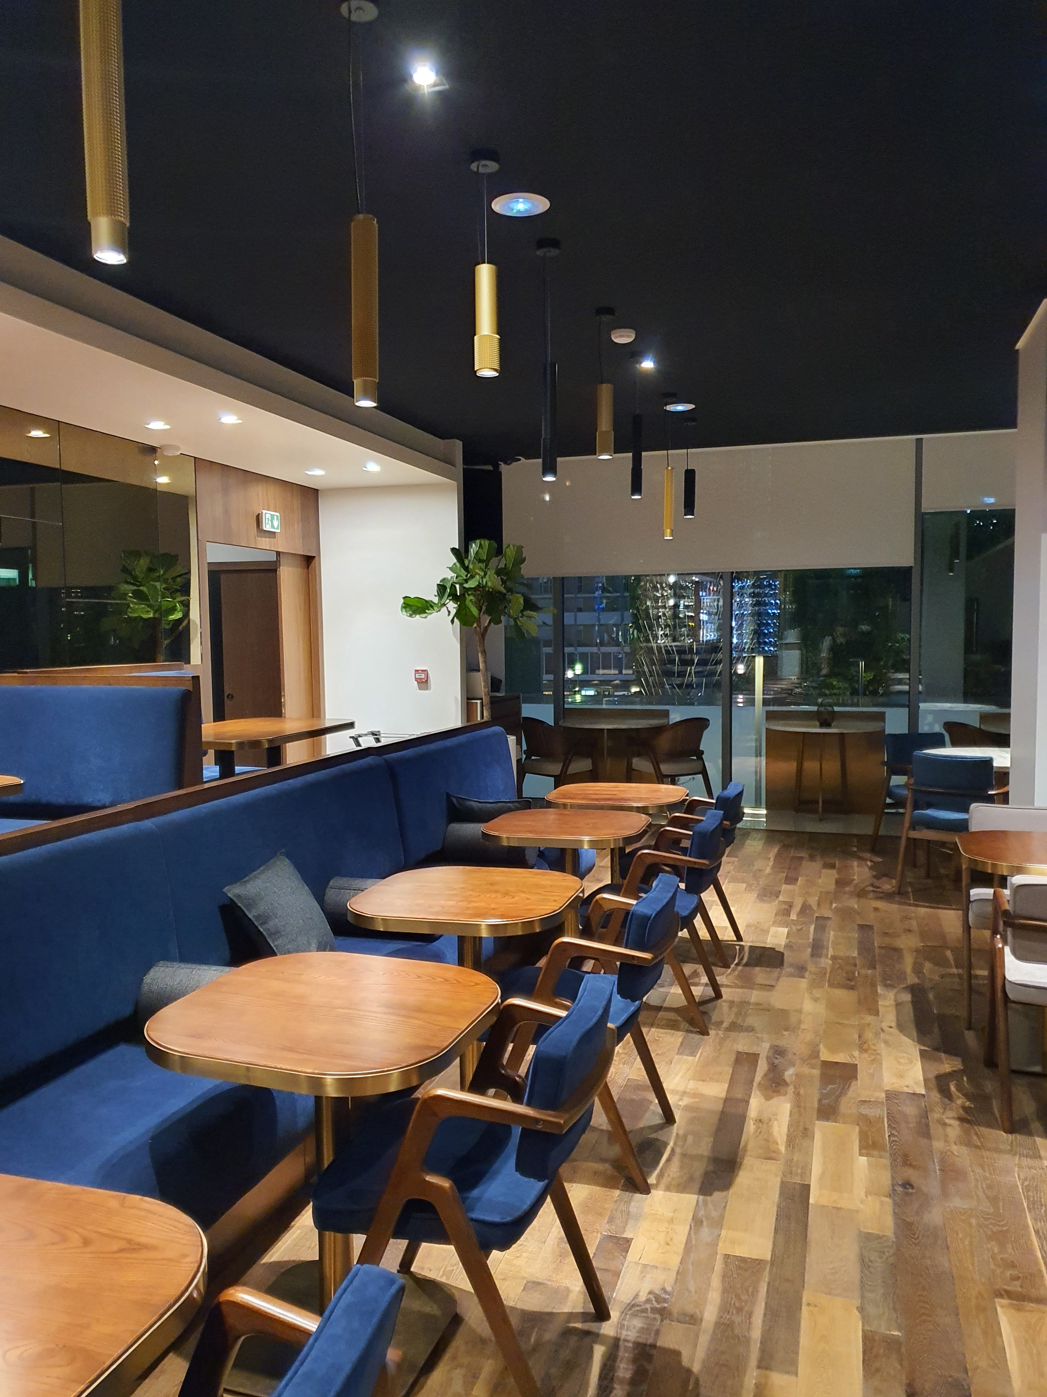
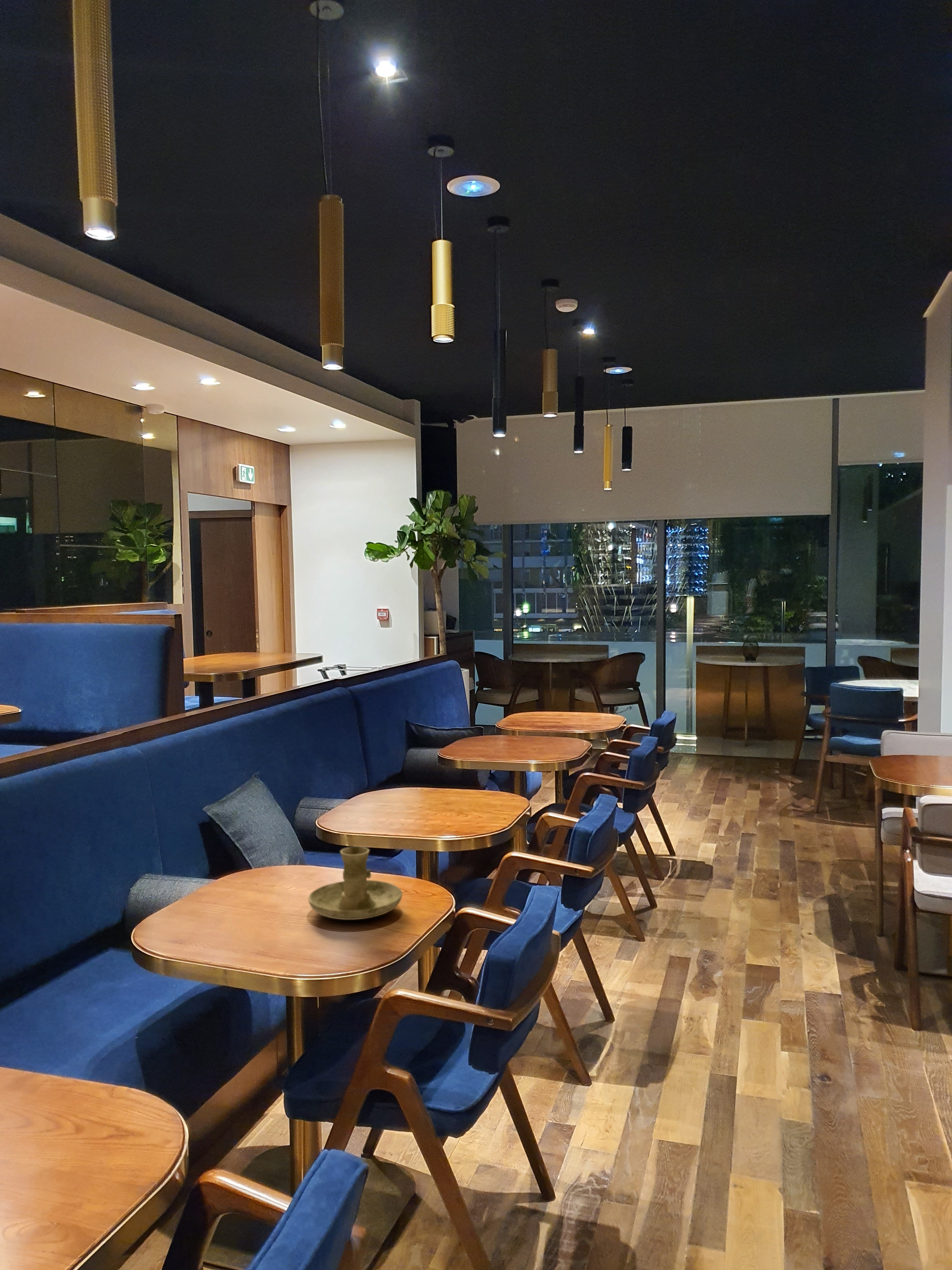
+ candle holder (355, 878)
